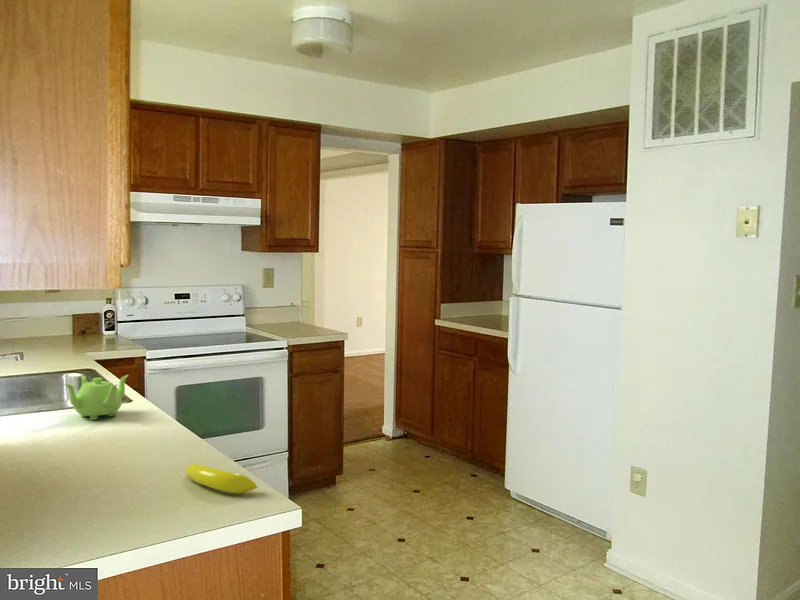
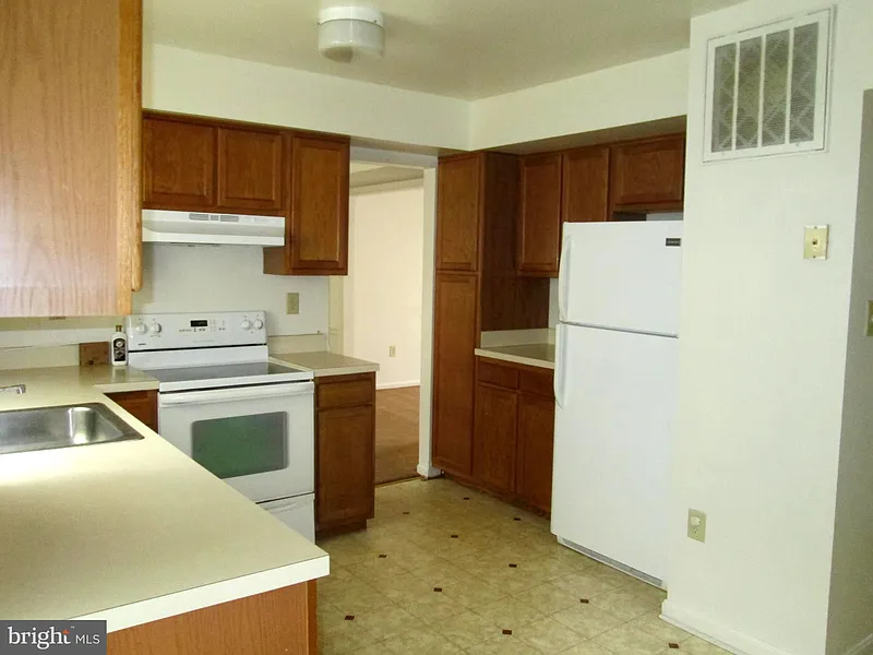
- banana (217, 474)
- teapot (98, 397)
